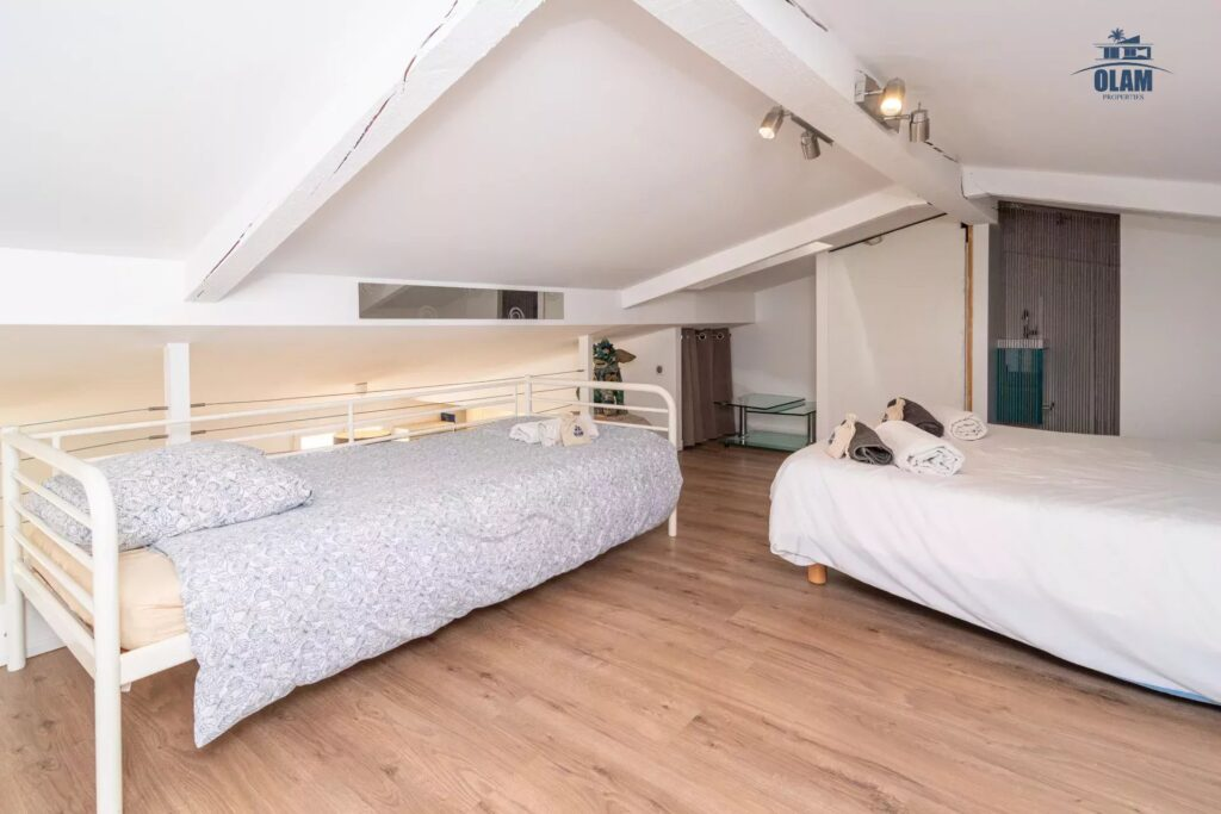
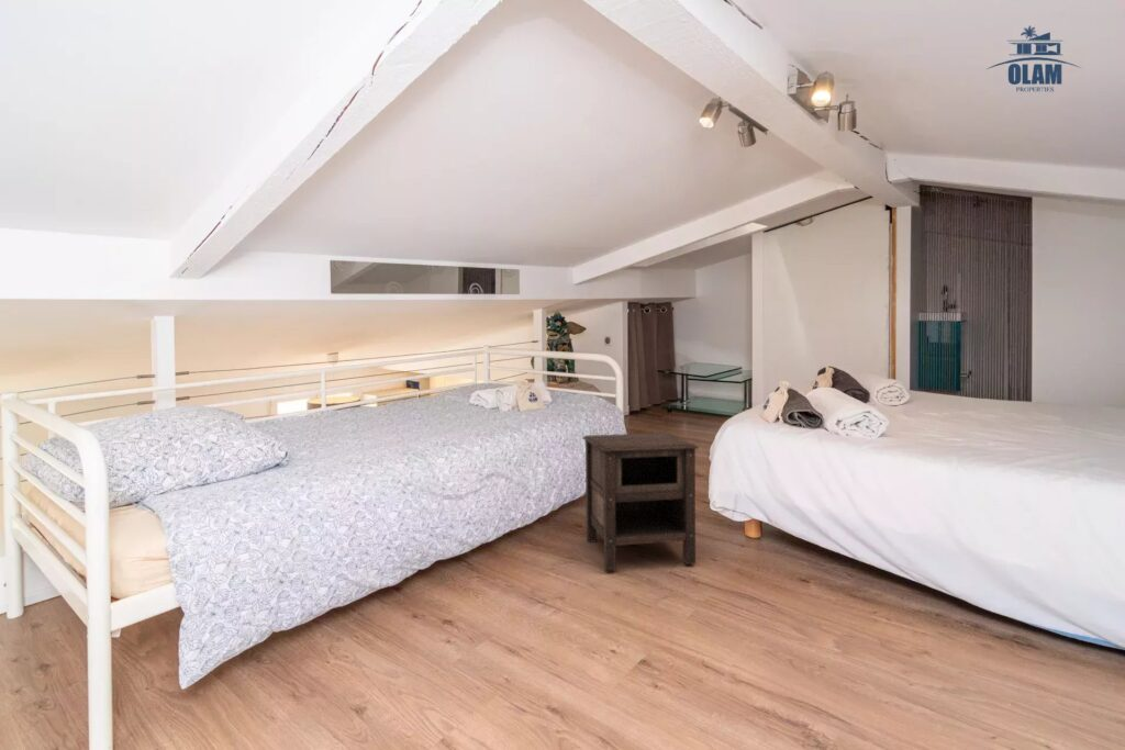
+ nightstand (637, 495)
